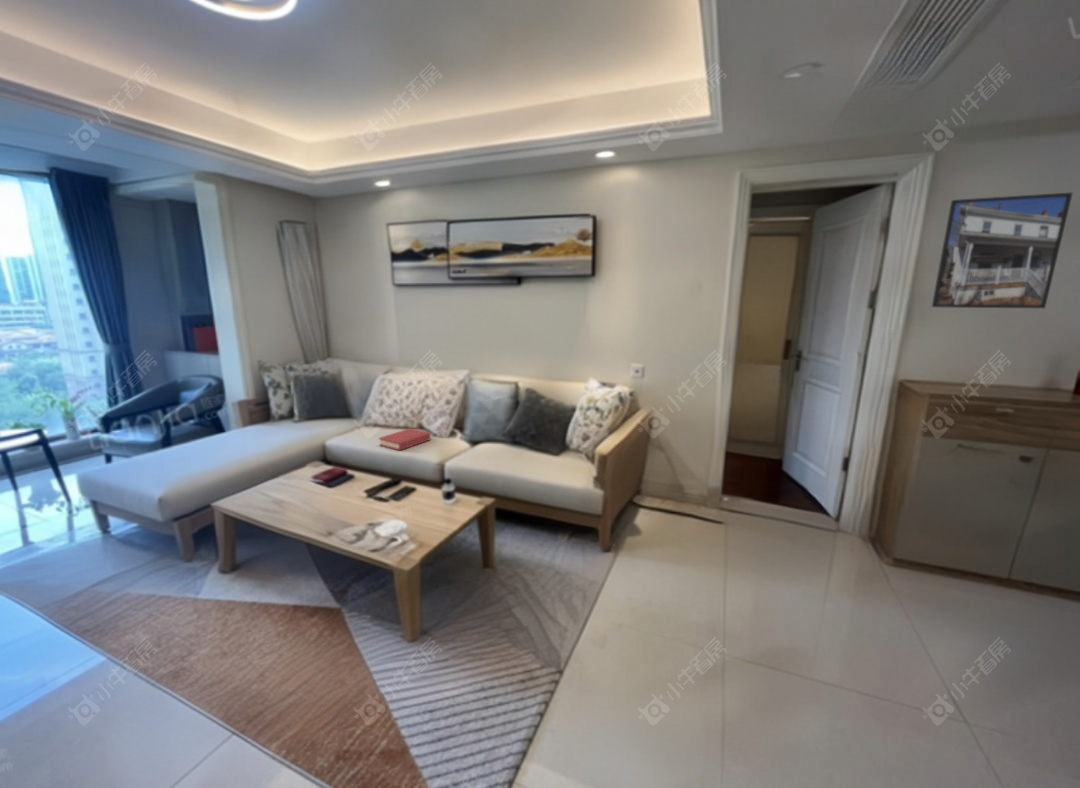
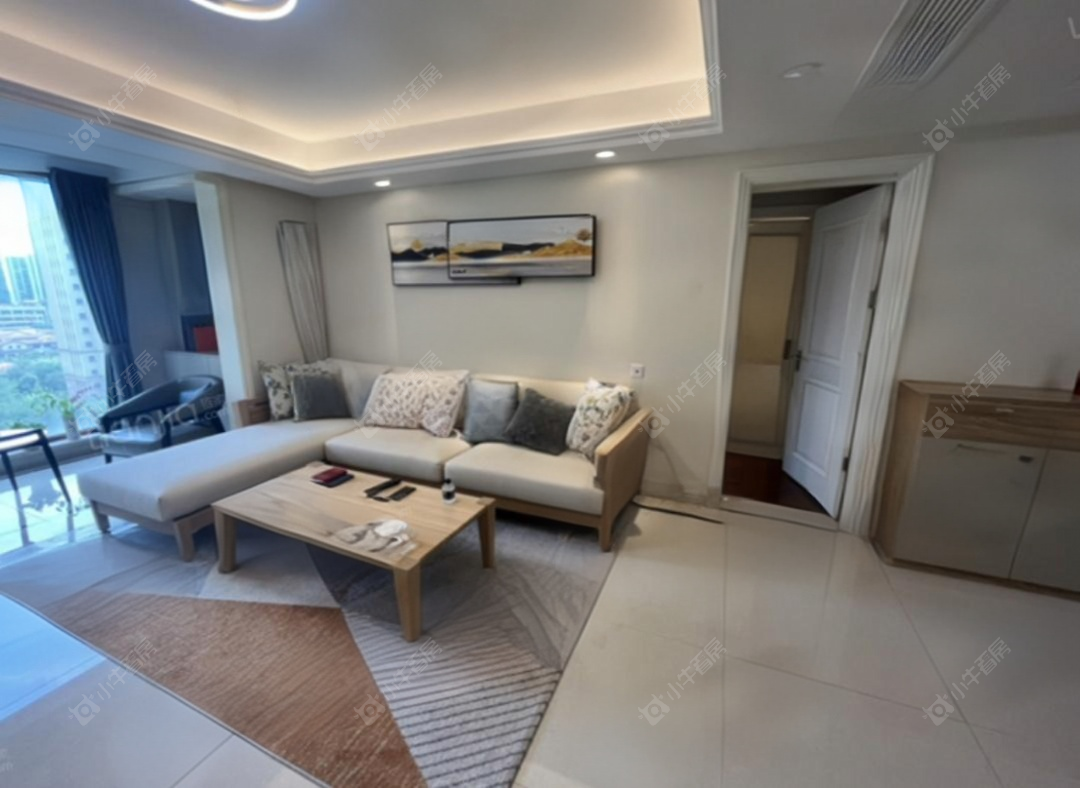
- hardback book (405, 438)
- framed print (997, 253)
